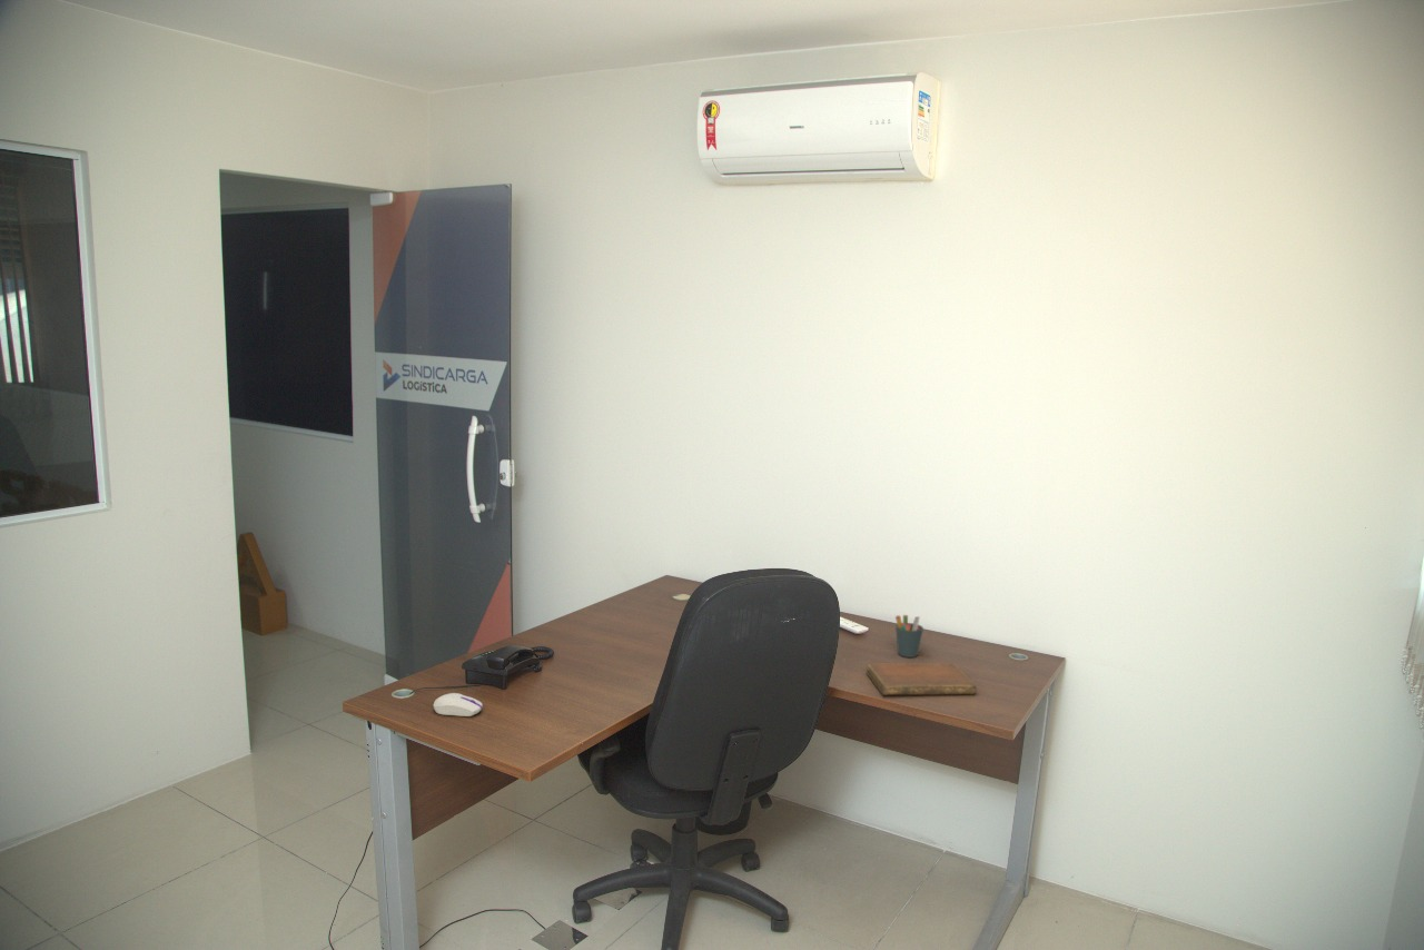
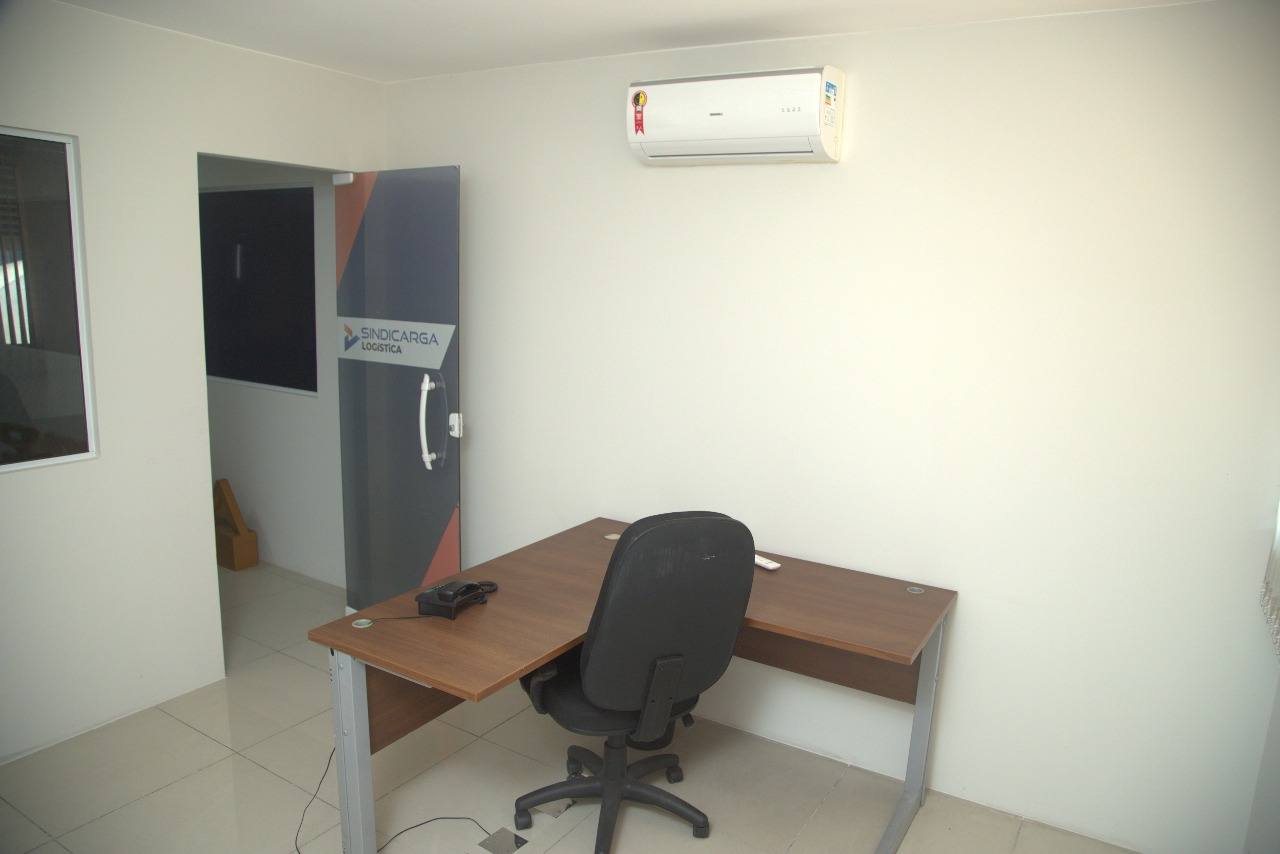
- notebook (919, 679)
- computer mouse (457, 703)
- pen holder (908, 633)
